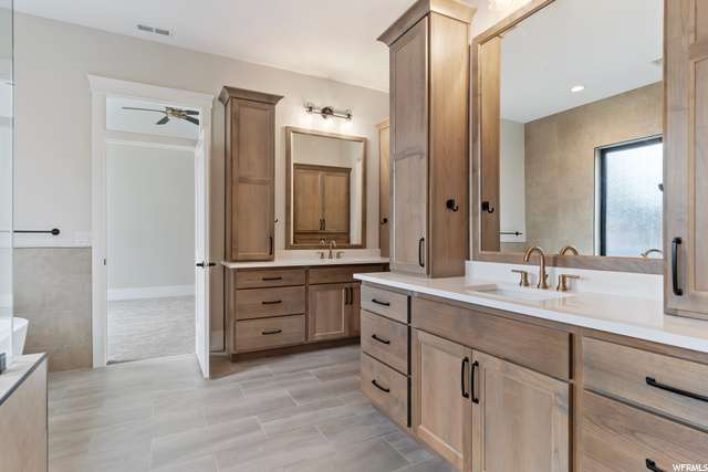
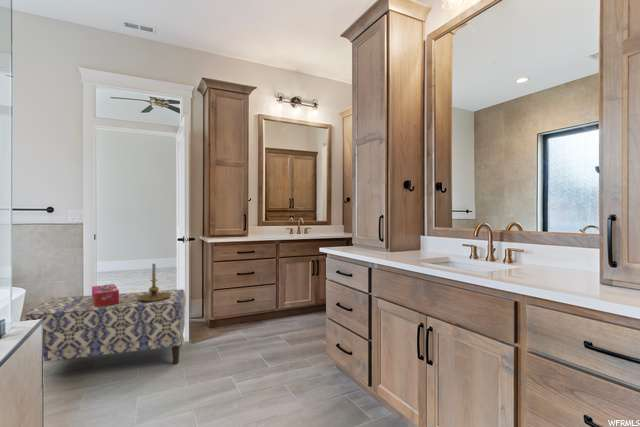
+ bench (114, 330)
+ candle holder (153, 280)
+ tissue box (105, 294)
